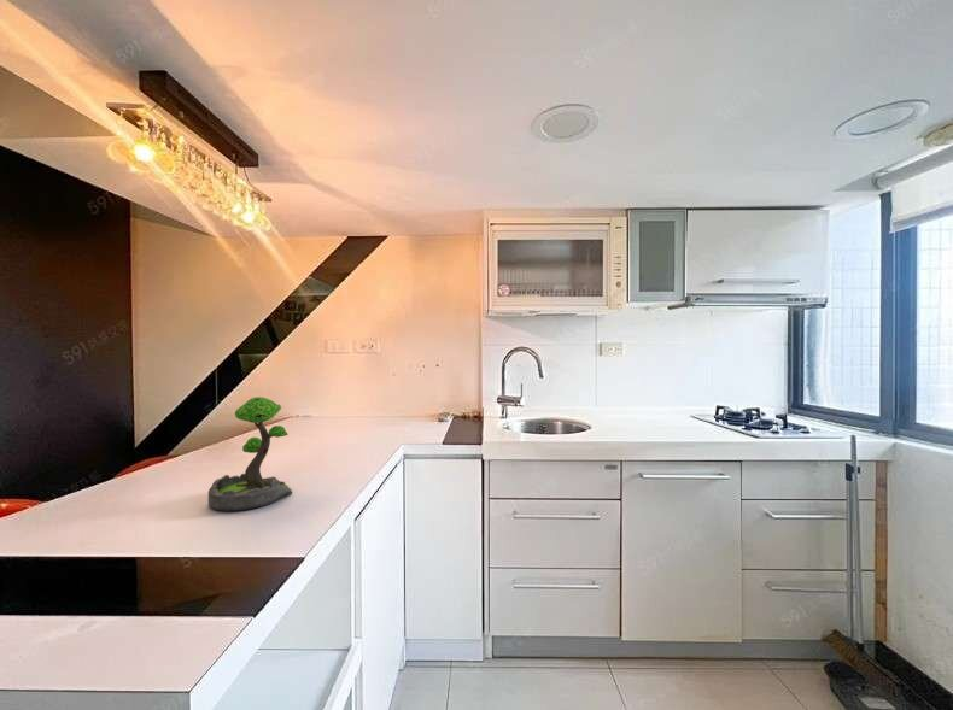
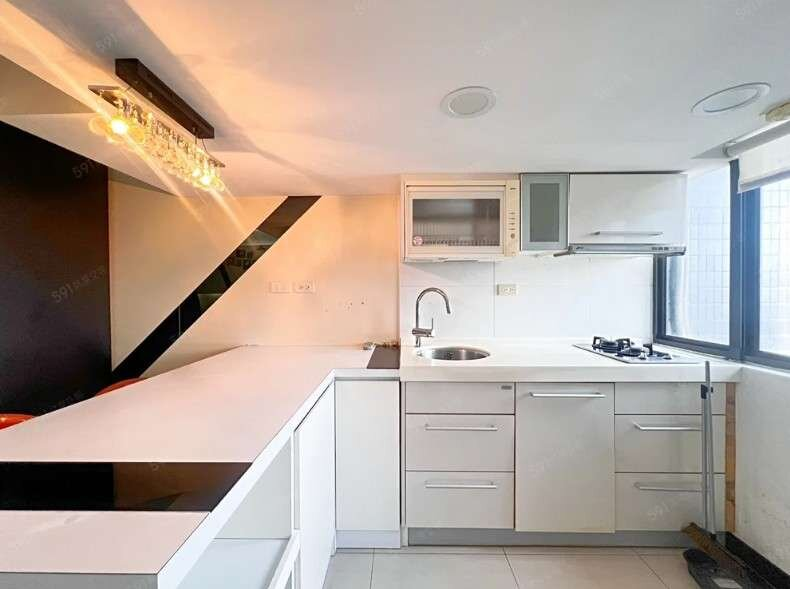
- plant (251, 447)
